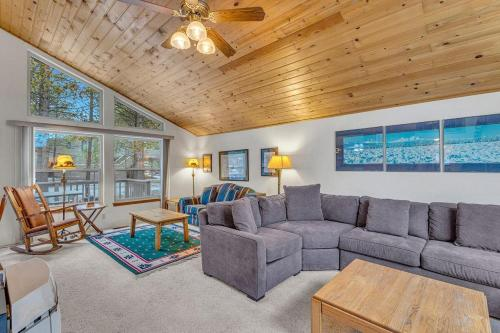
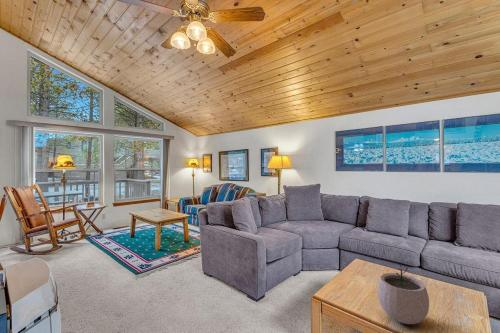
+ plant pot (402, 291)
